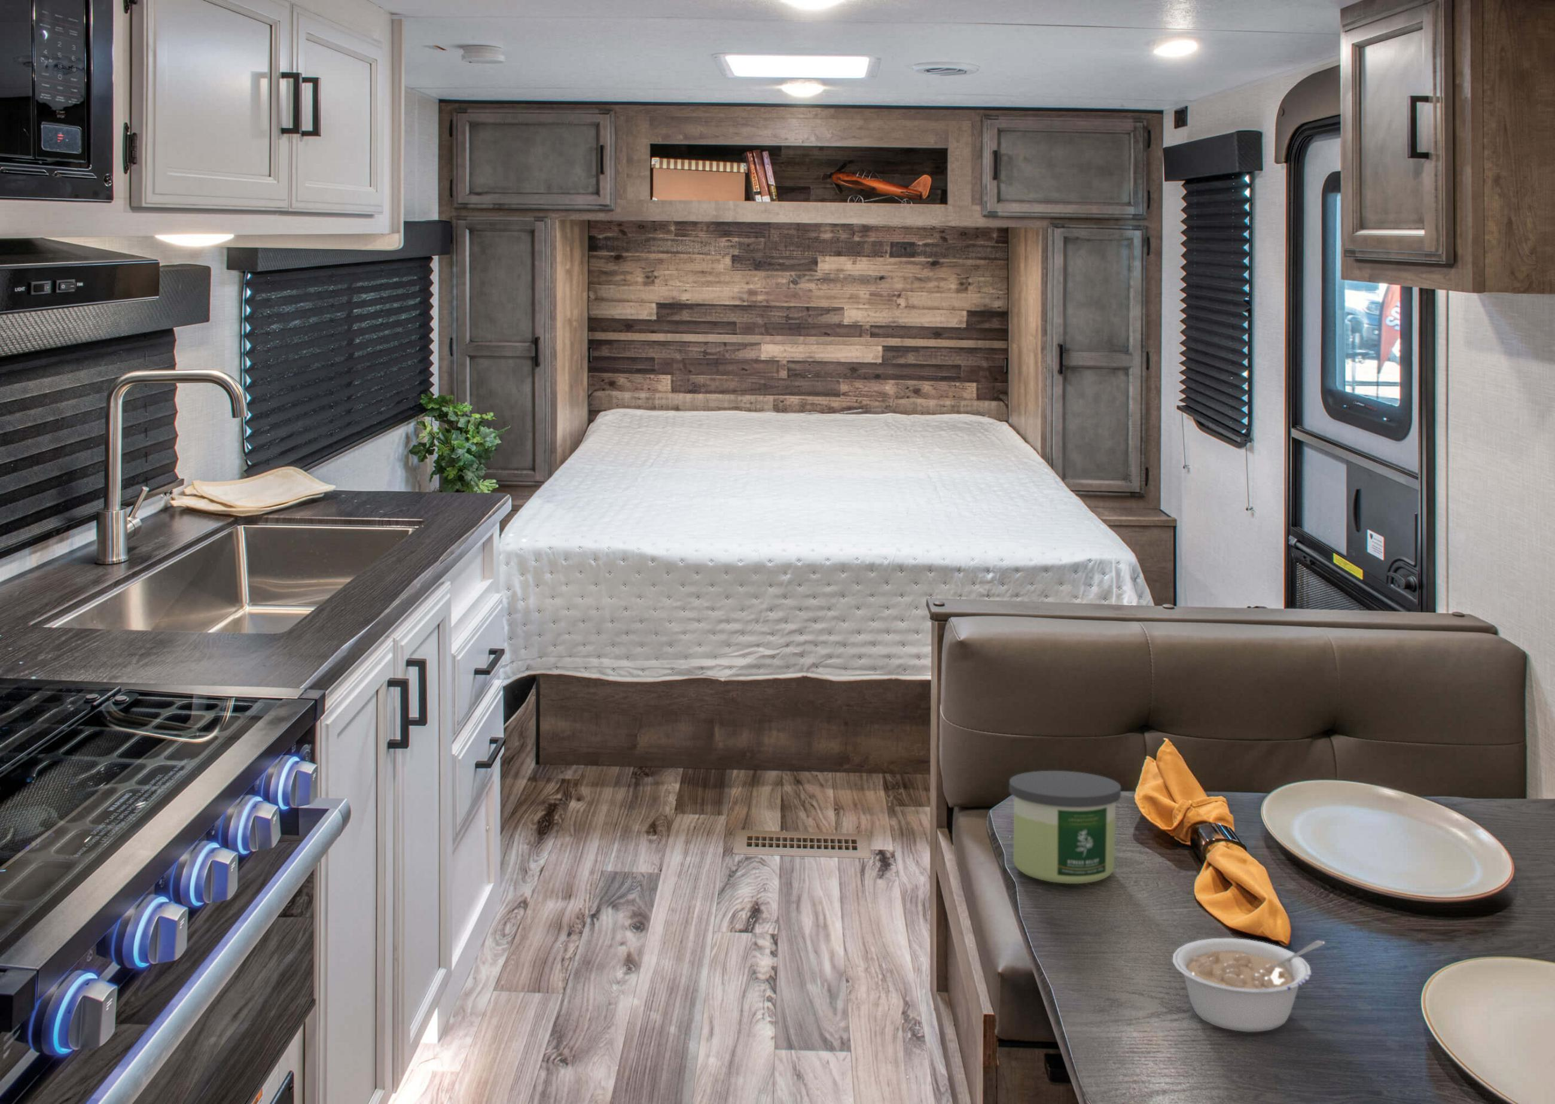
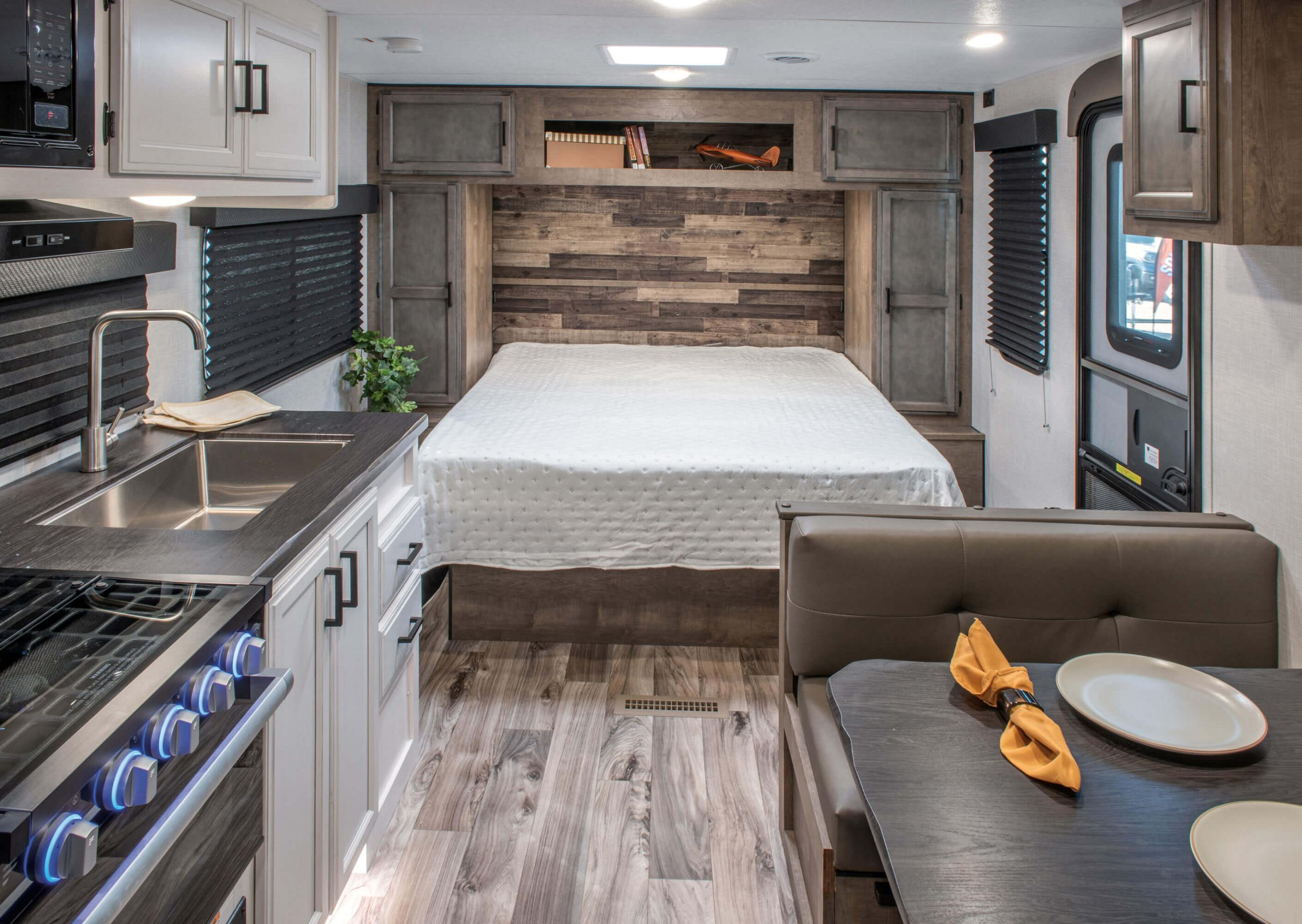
- legume (1242, 981)
- candle (1064, 827)
